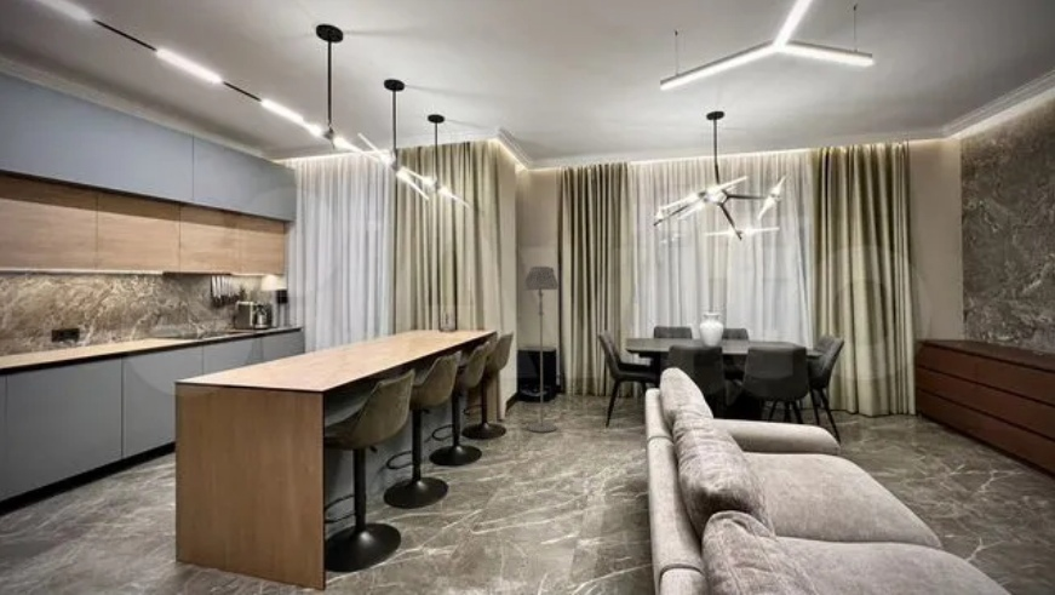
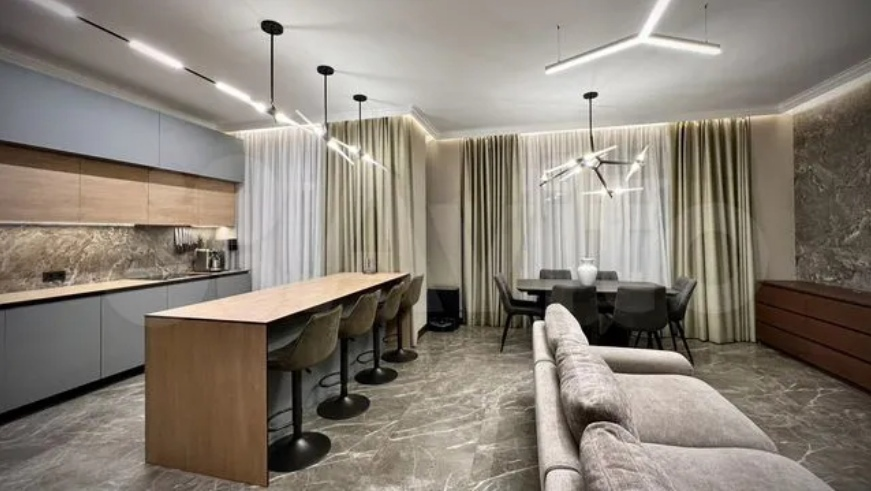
- floor lamp (540, 347)
